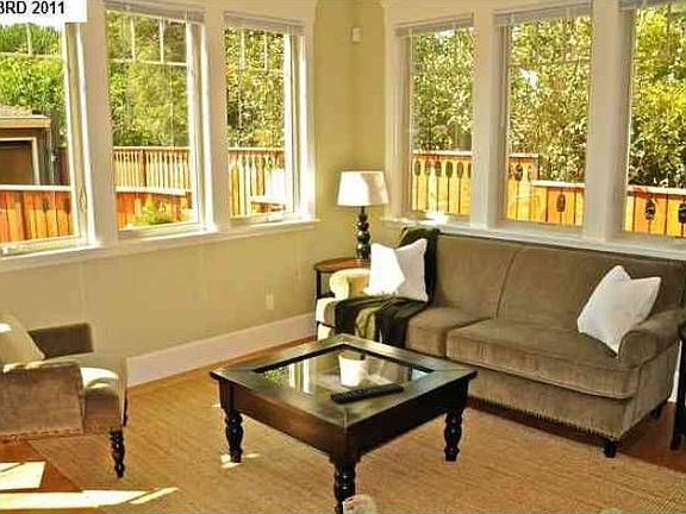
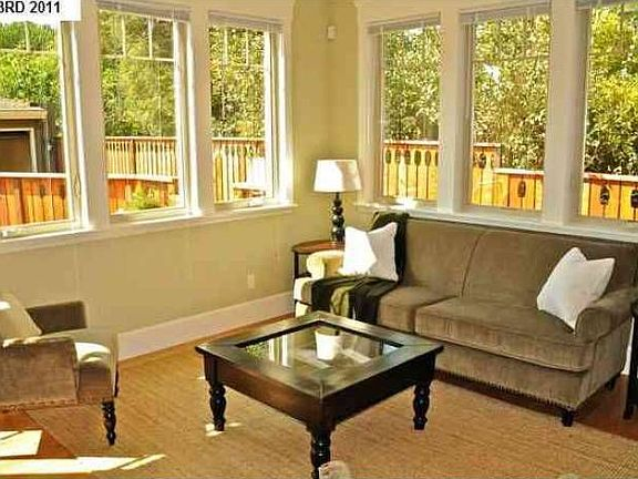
- remote control (367, 391)
